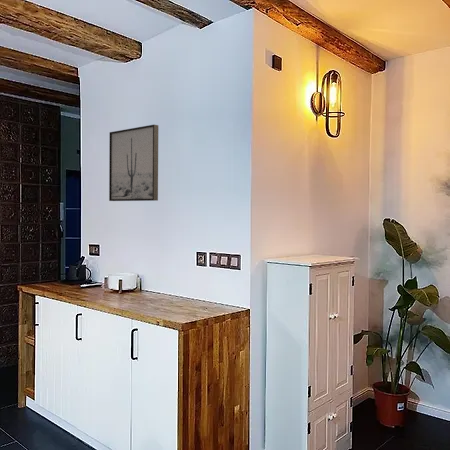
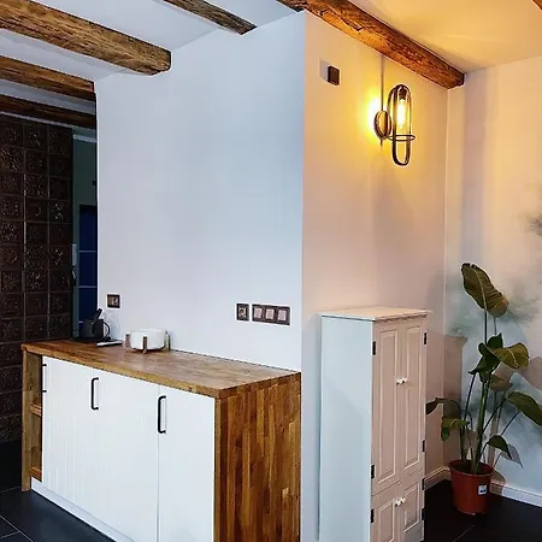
- wall art (132, 164)
